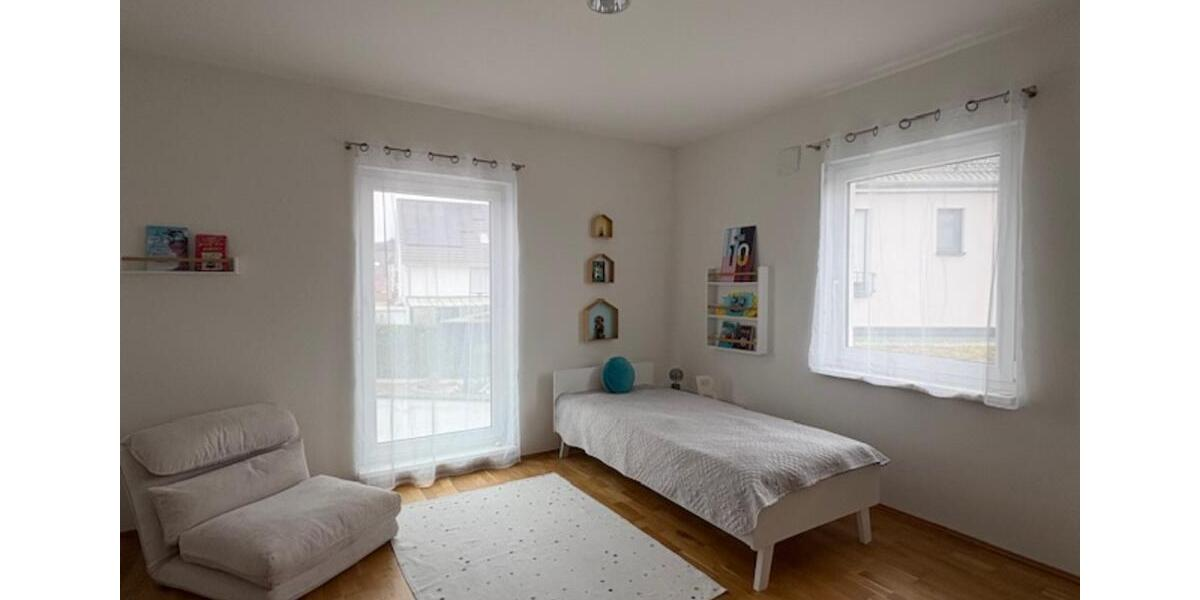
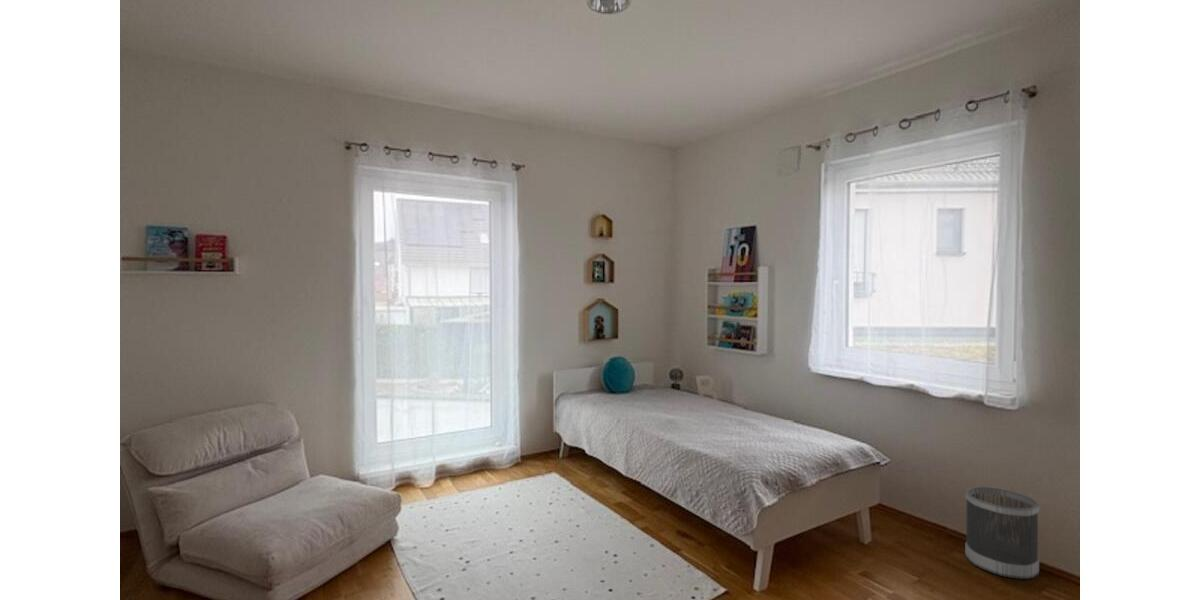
+ wastebasket (1001, 530)
